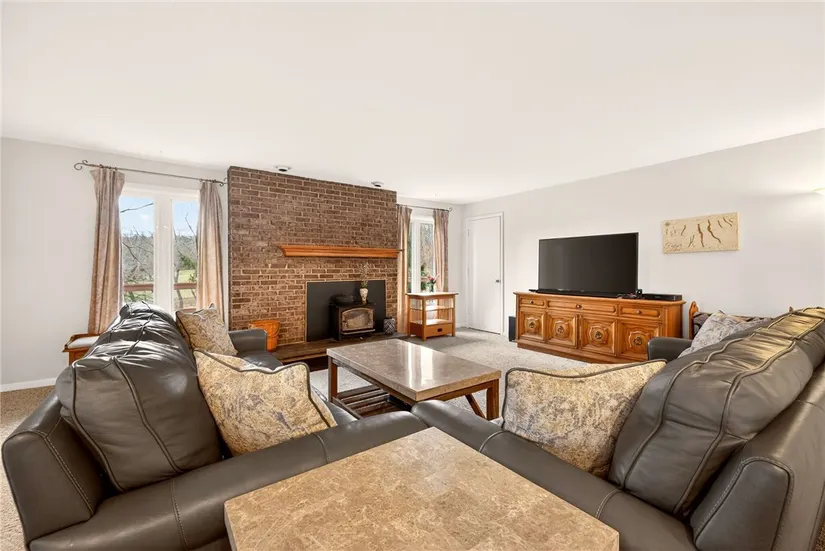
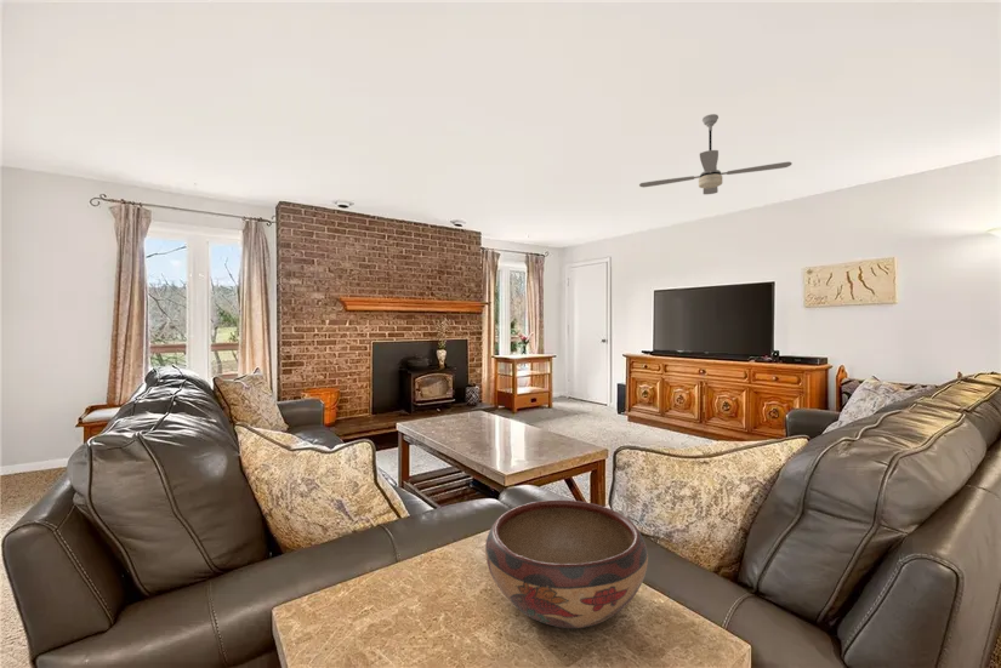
+ decorative bowl (564, 564)
+ ceiling fan (710, 152)
